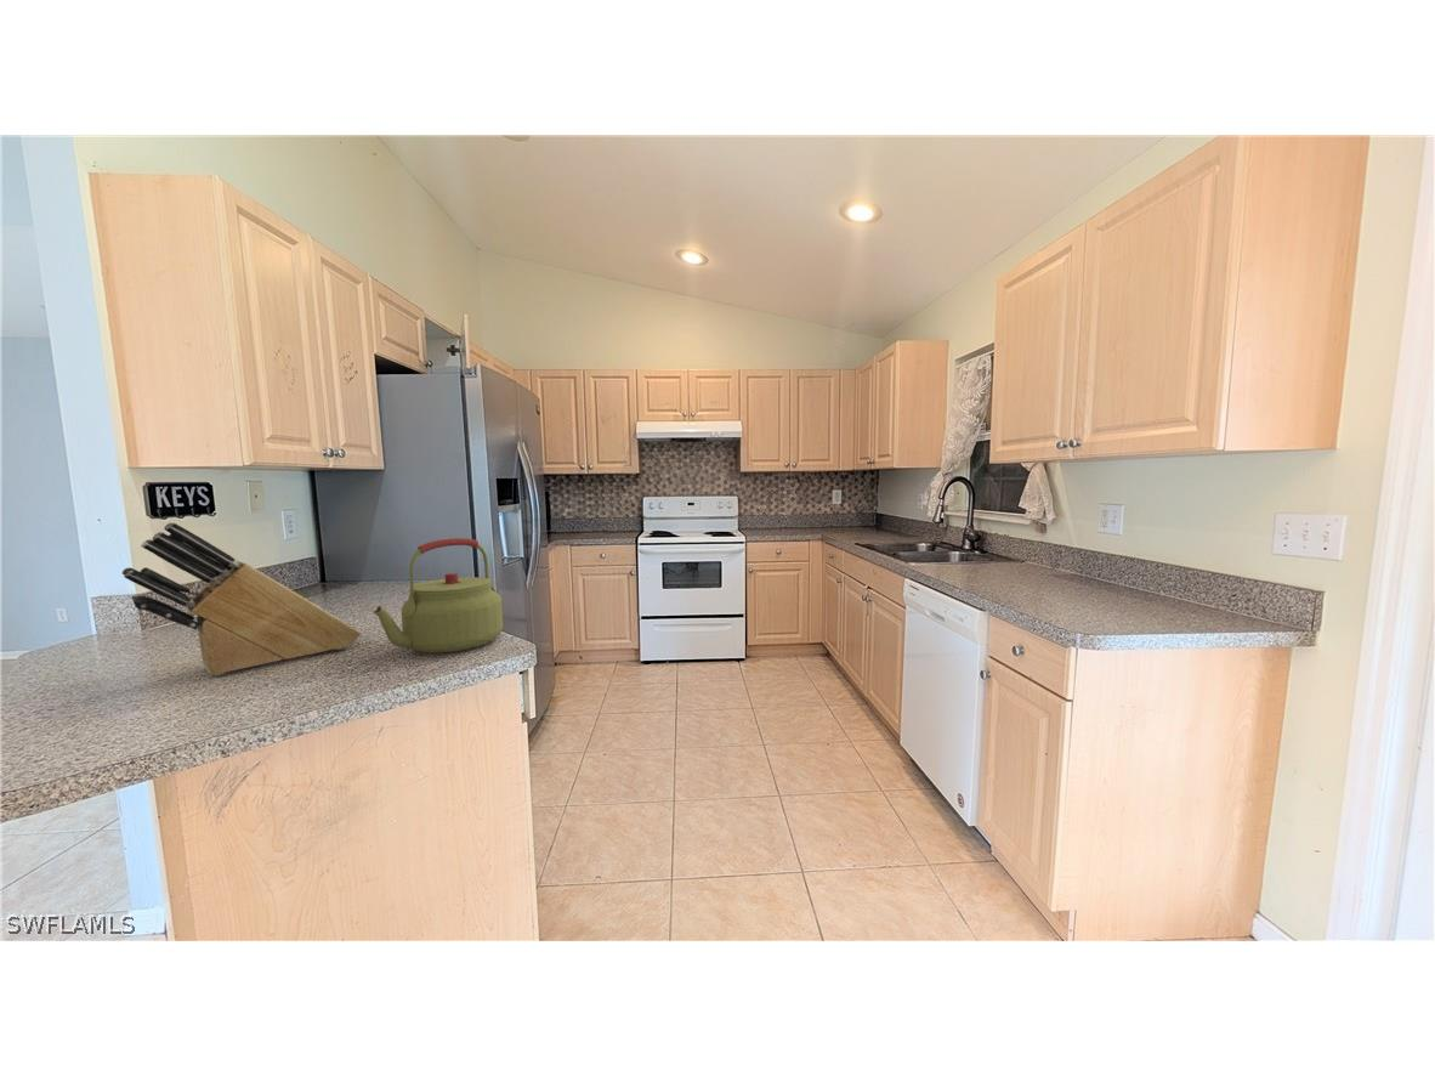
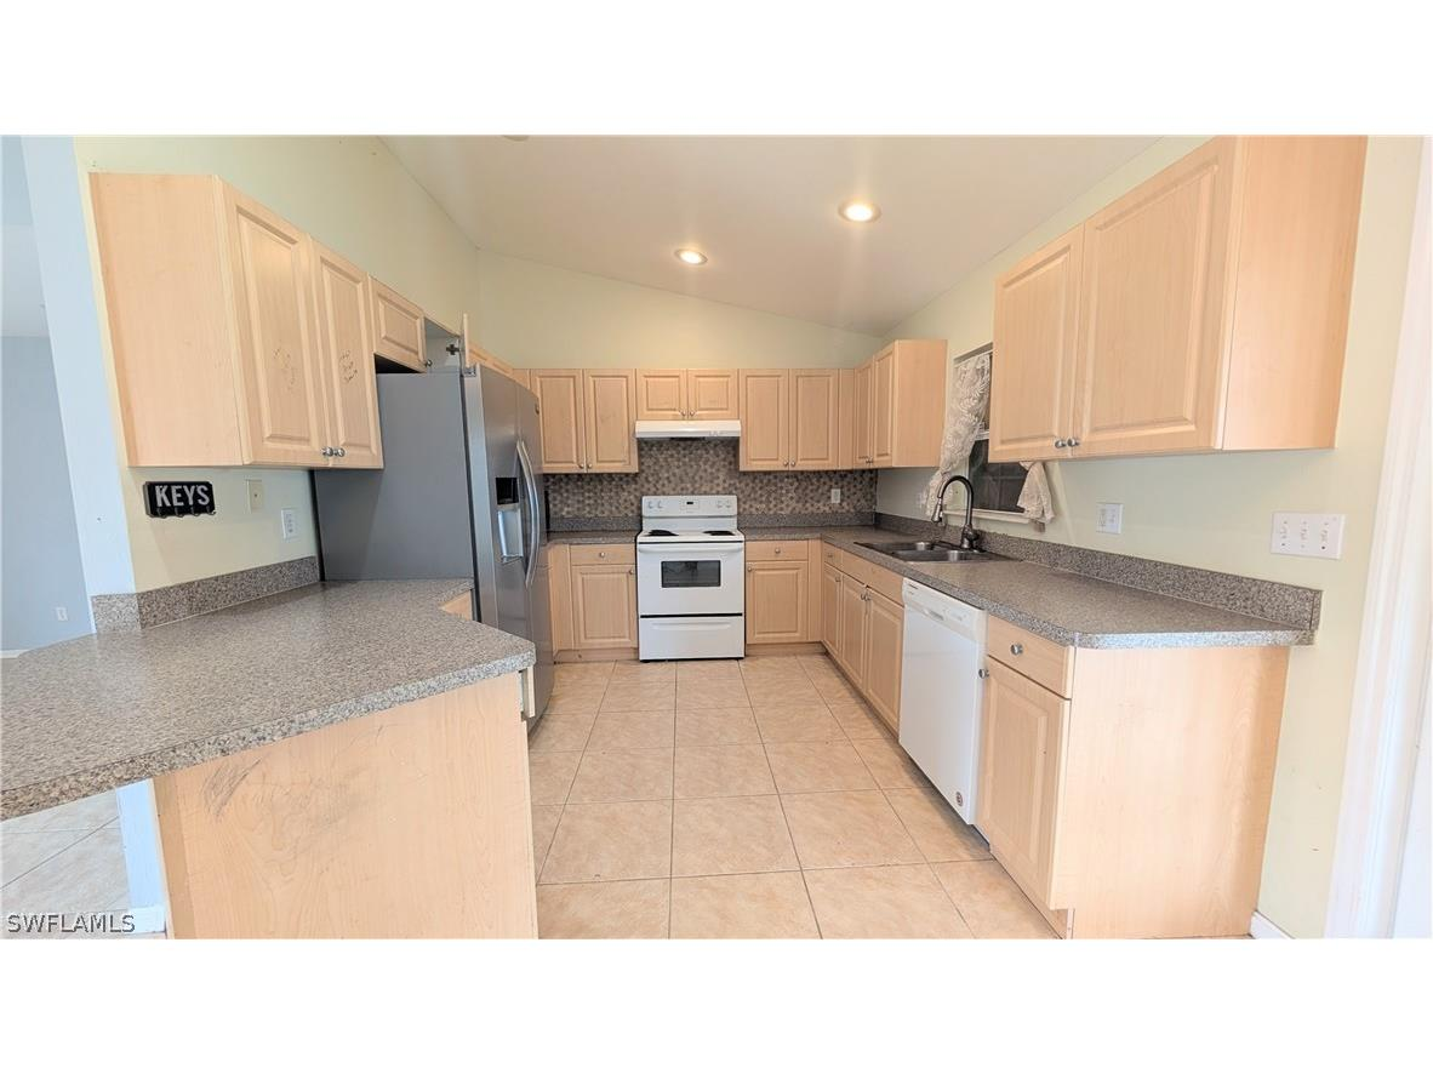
- knife block (251, 590)
- kettle (438, 593)
